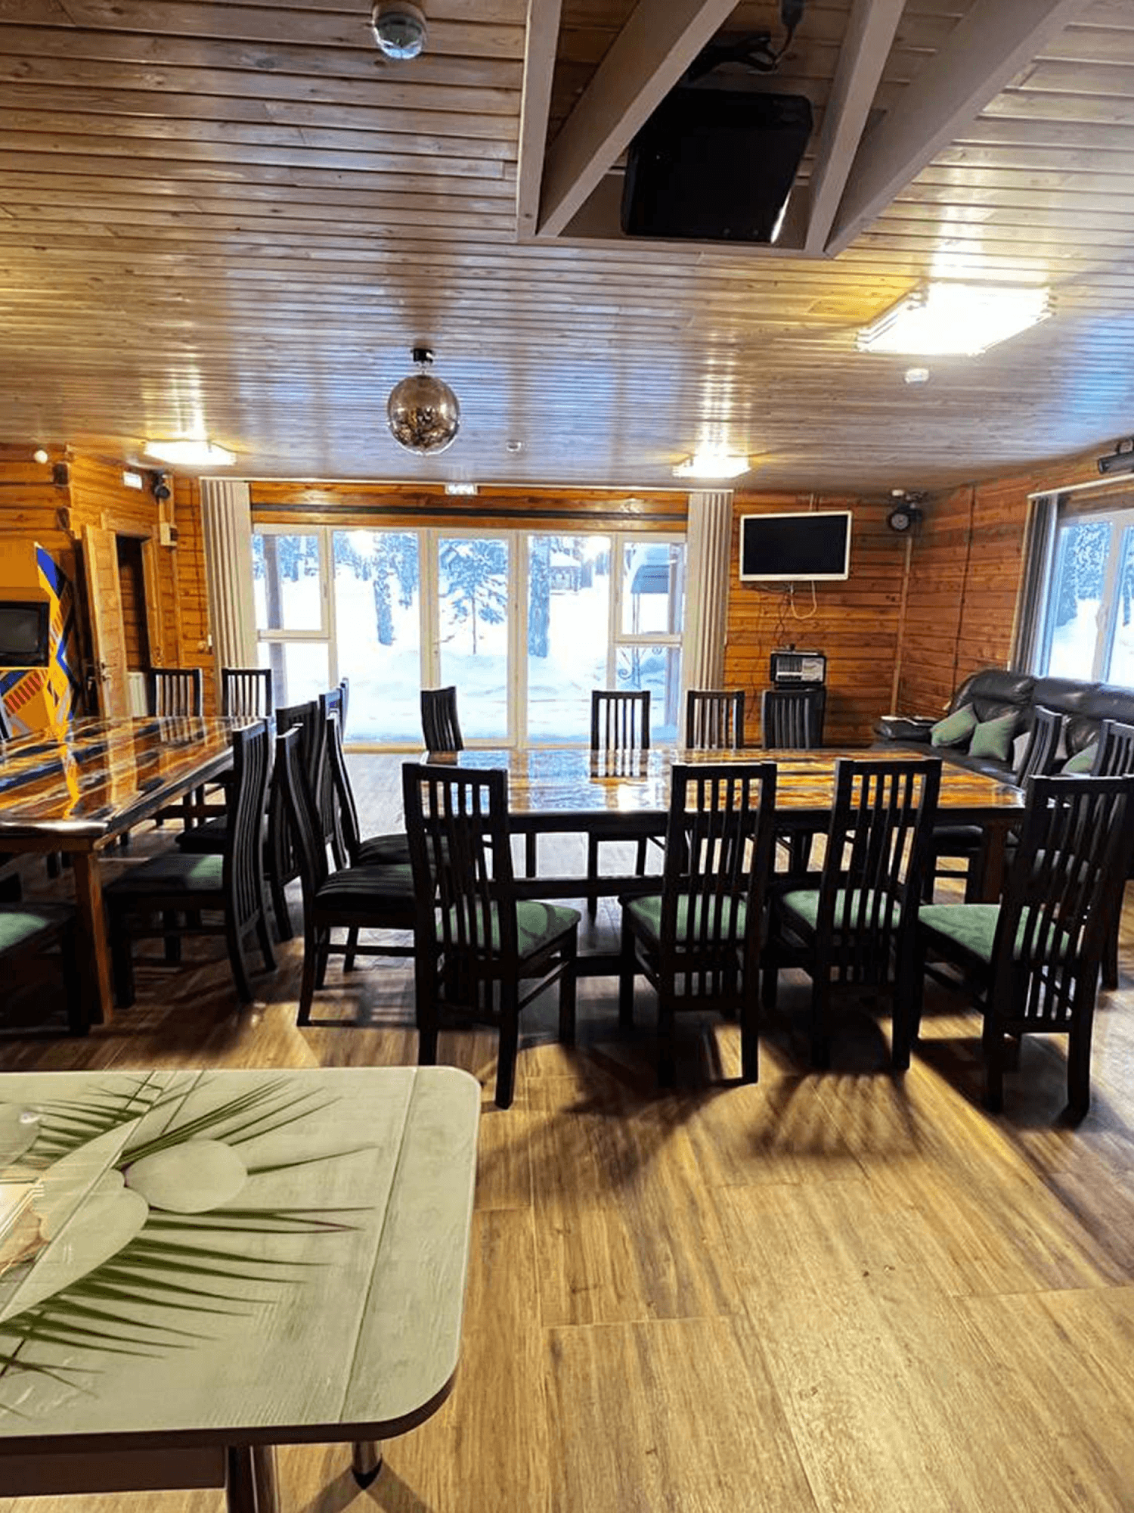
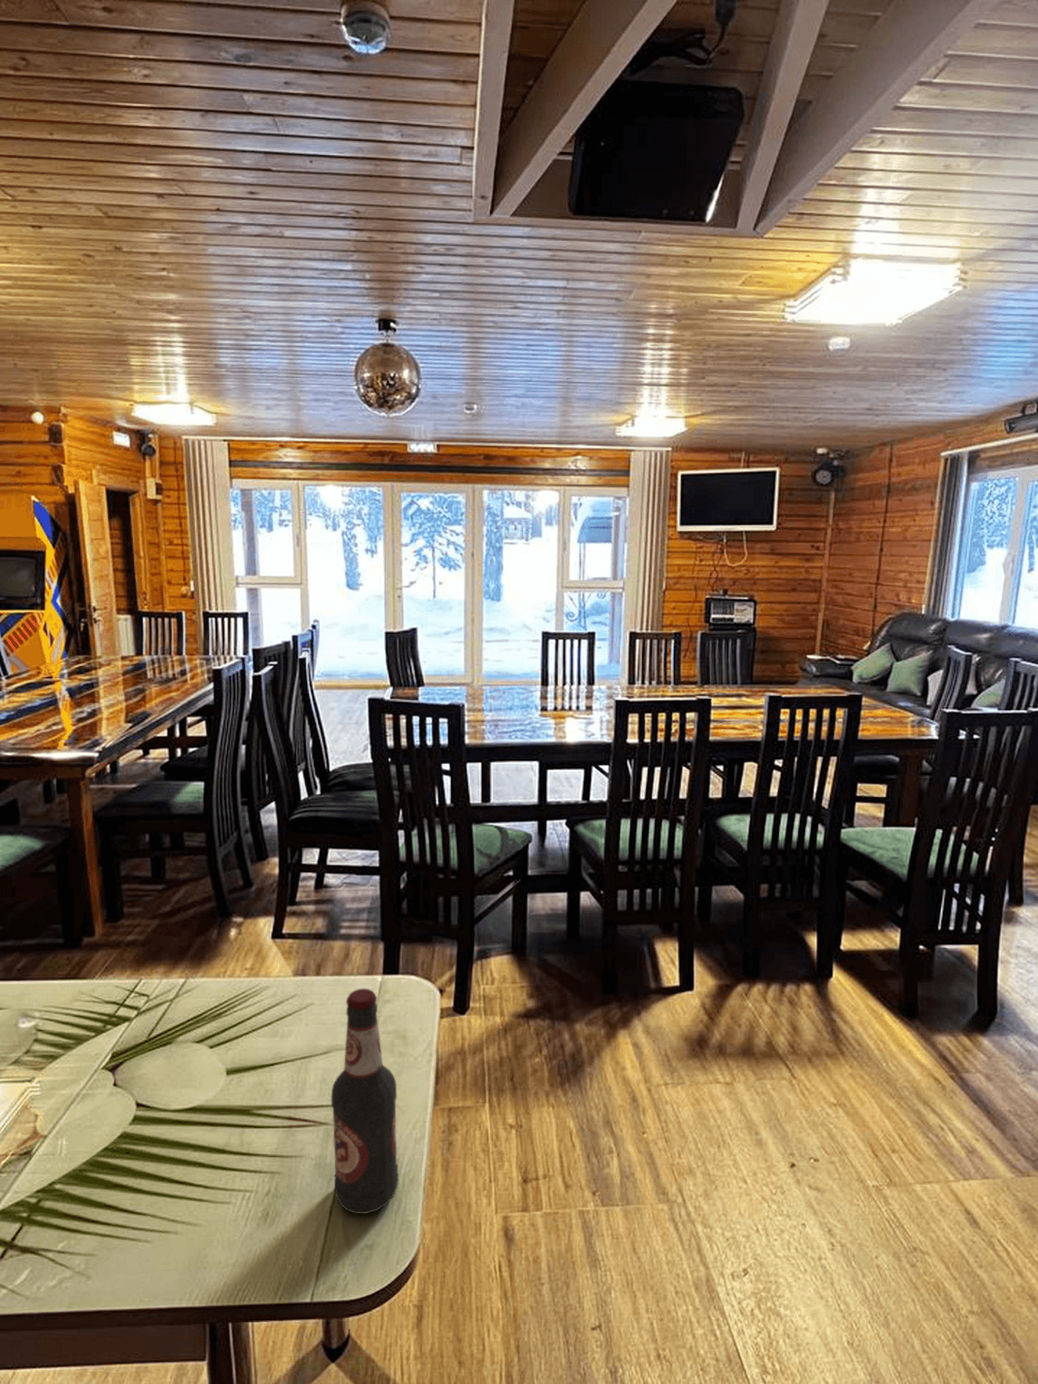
+ bottle (364, 1096)
